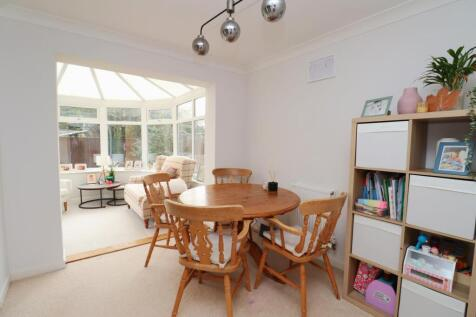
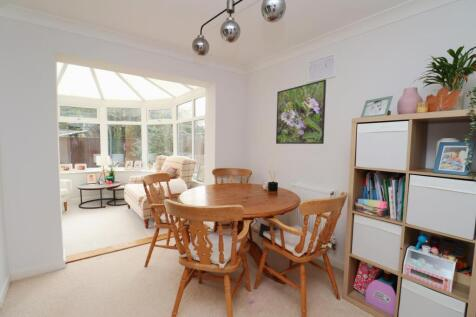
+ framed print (298, 115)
